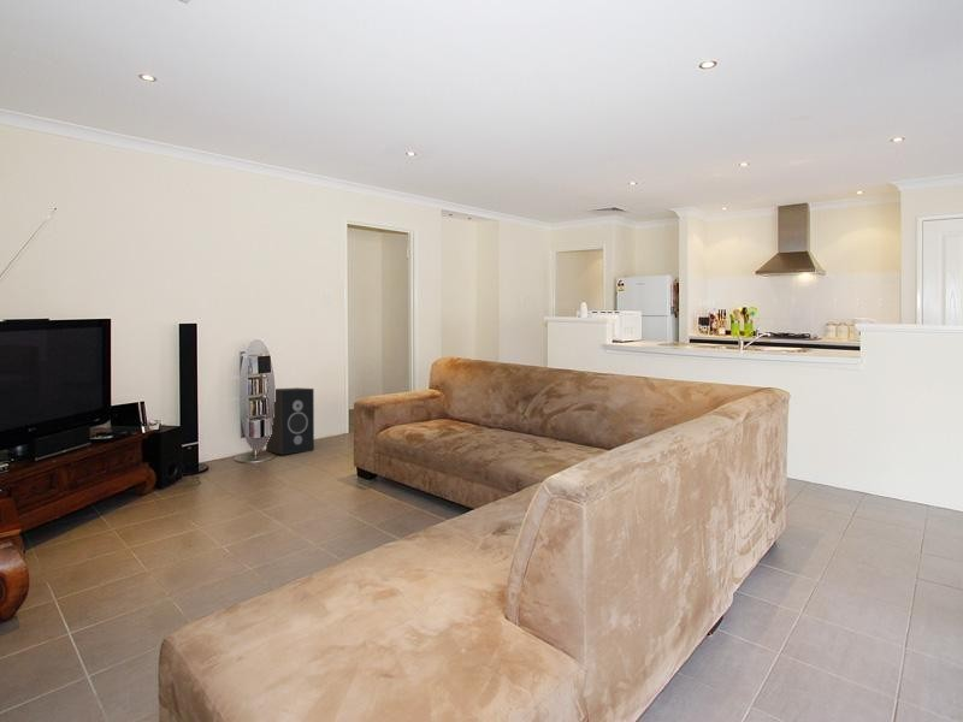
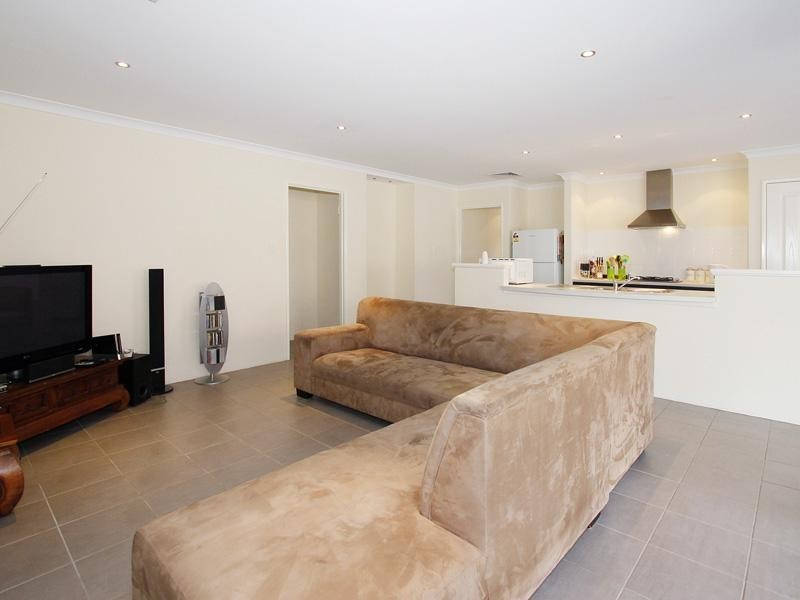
- speaker (289, 419)
